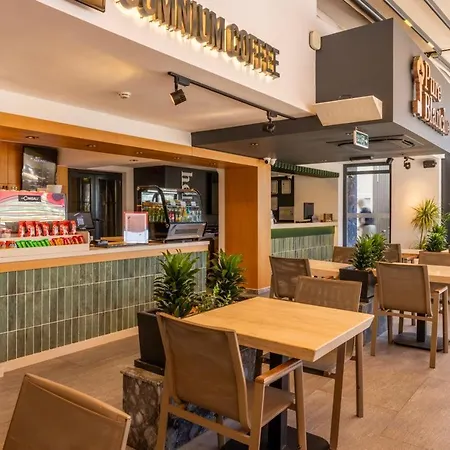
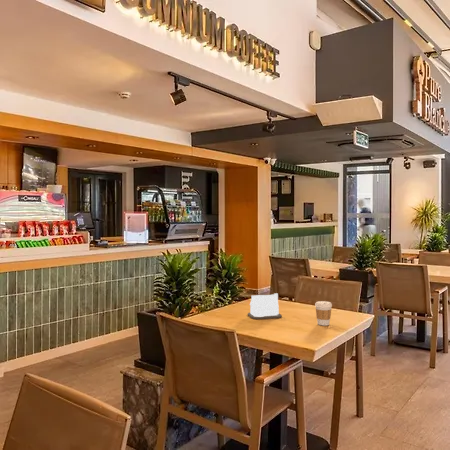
+ coffee cup (323, 312)
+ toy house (264, 305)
